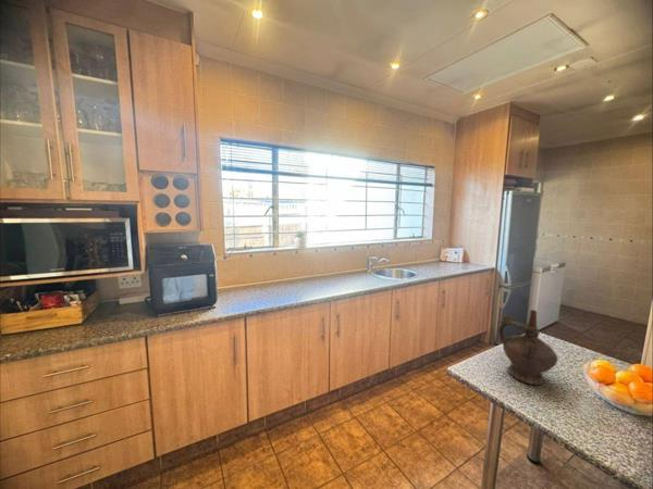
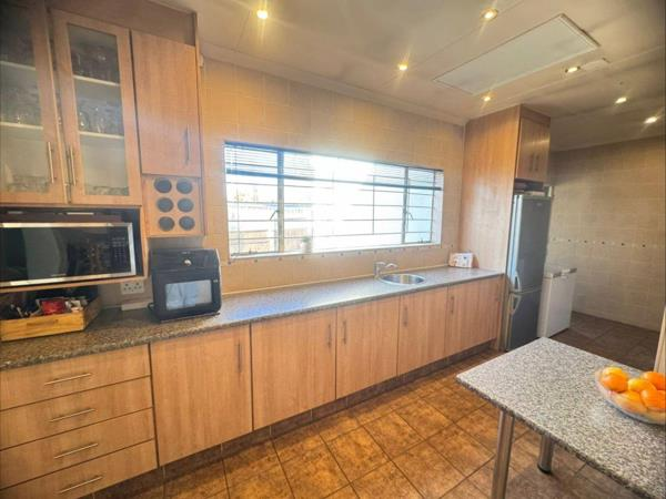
- ceremonial vessel (526, 342)
